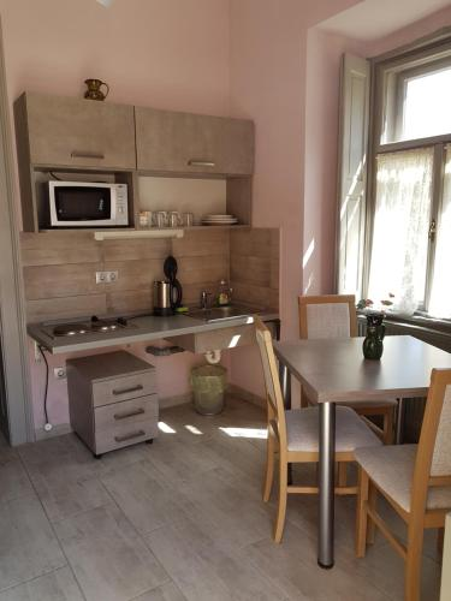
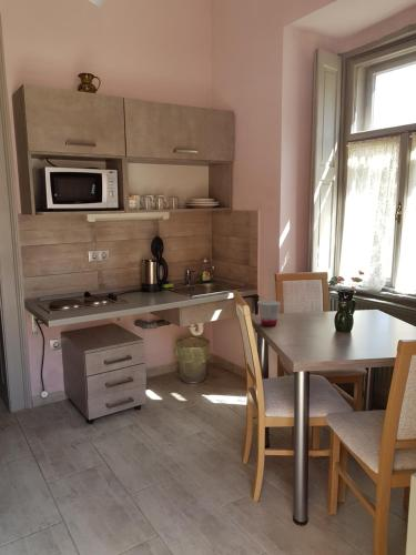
+ cup (268, 313)
